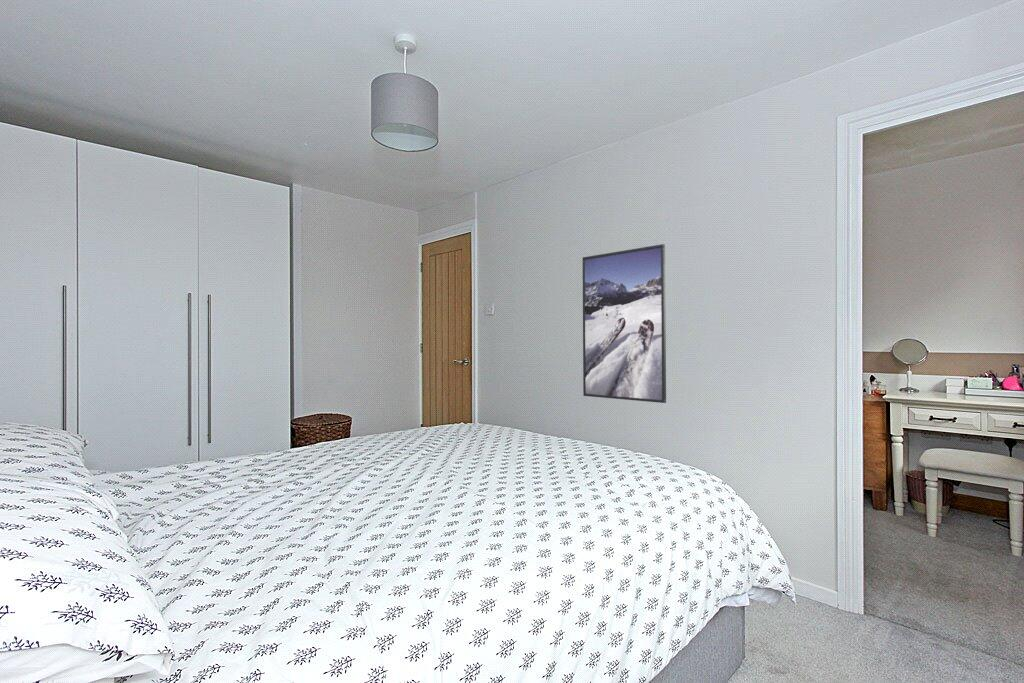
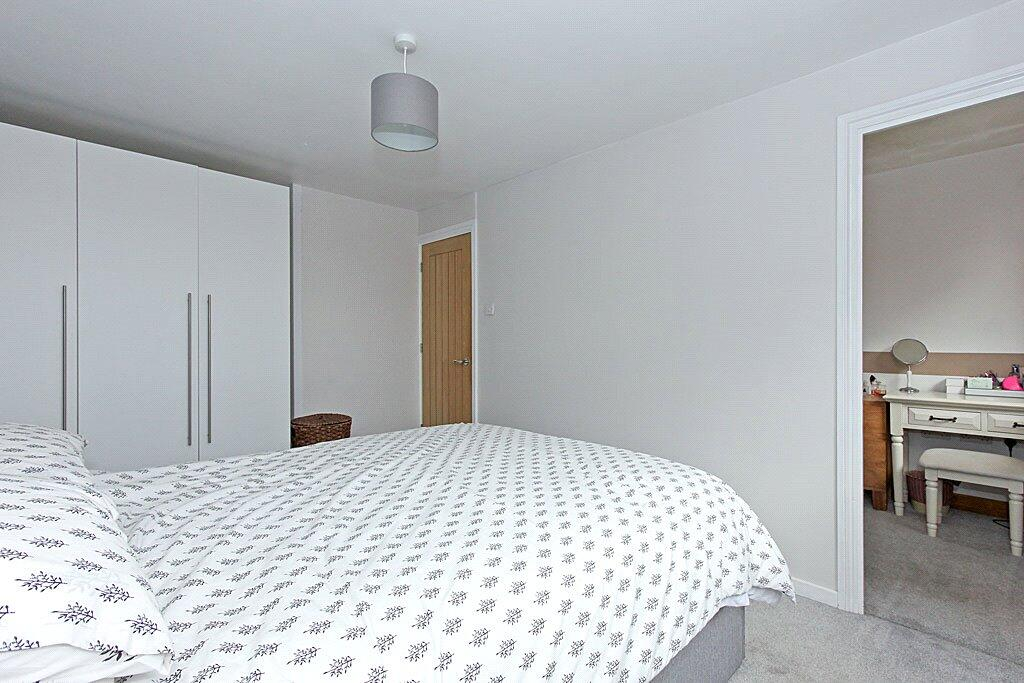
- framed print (621, 325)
